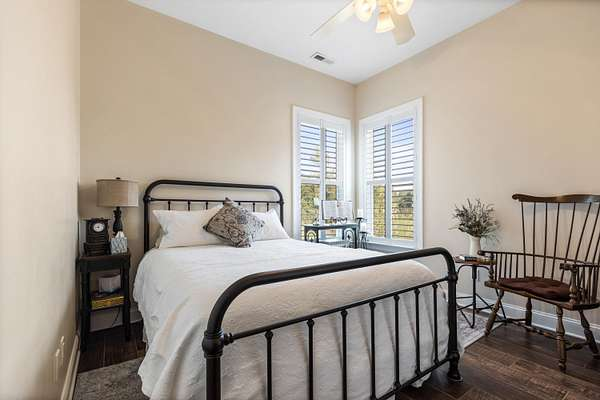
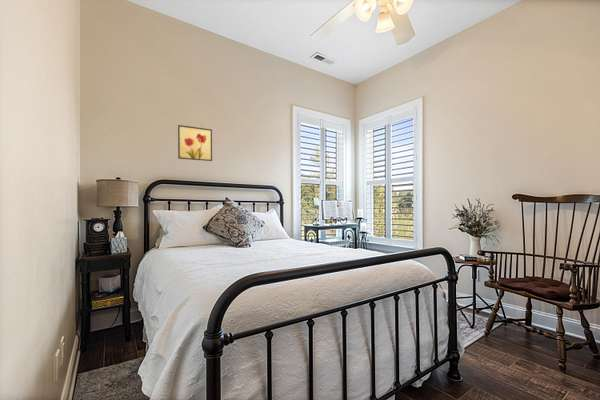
+ wall art (195, 143)
